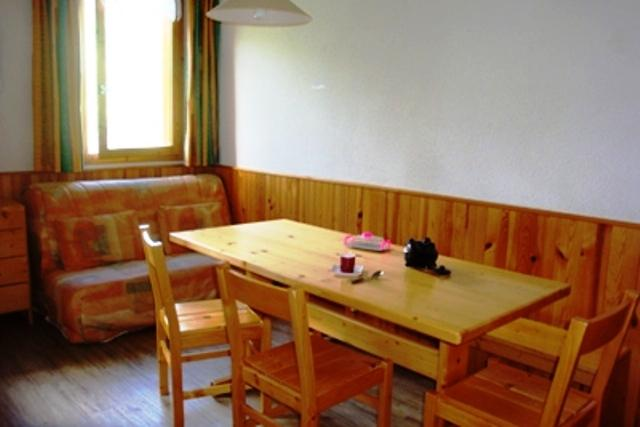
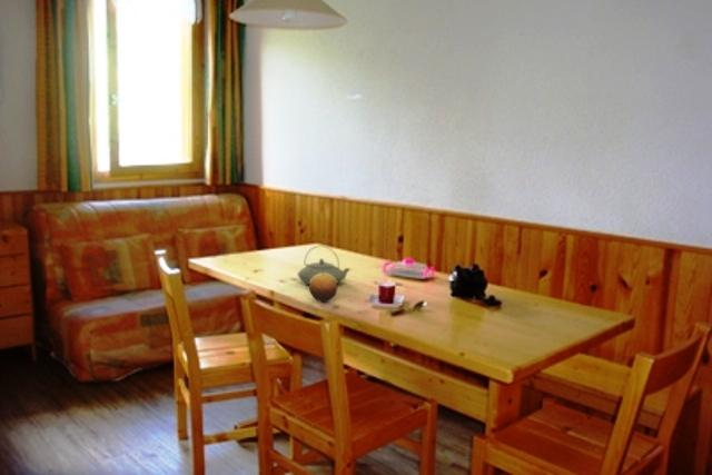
+ fruit (323, 287)
+ teapot (324, 265)
